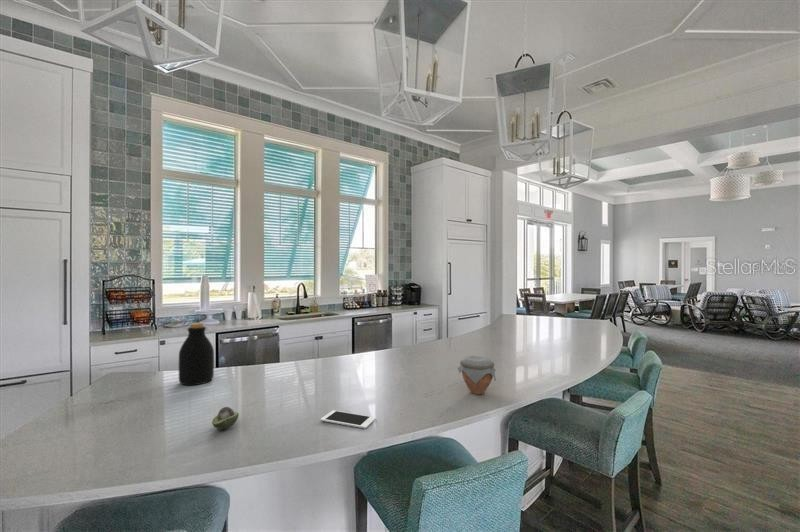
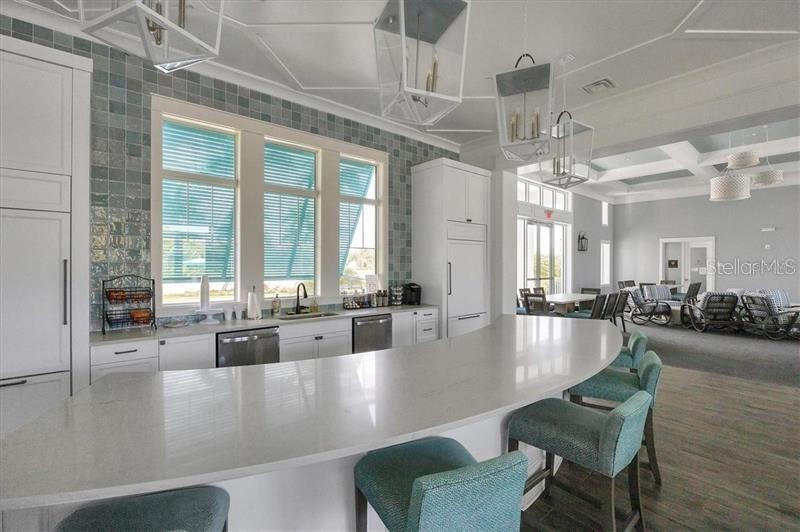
- bottle (196, 352)
- jar (477, 375)
- fruit (225, 418)
- cell phone (348, 419)
